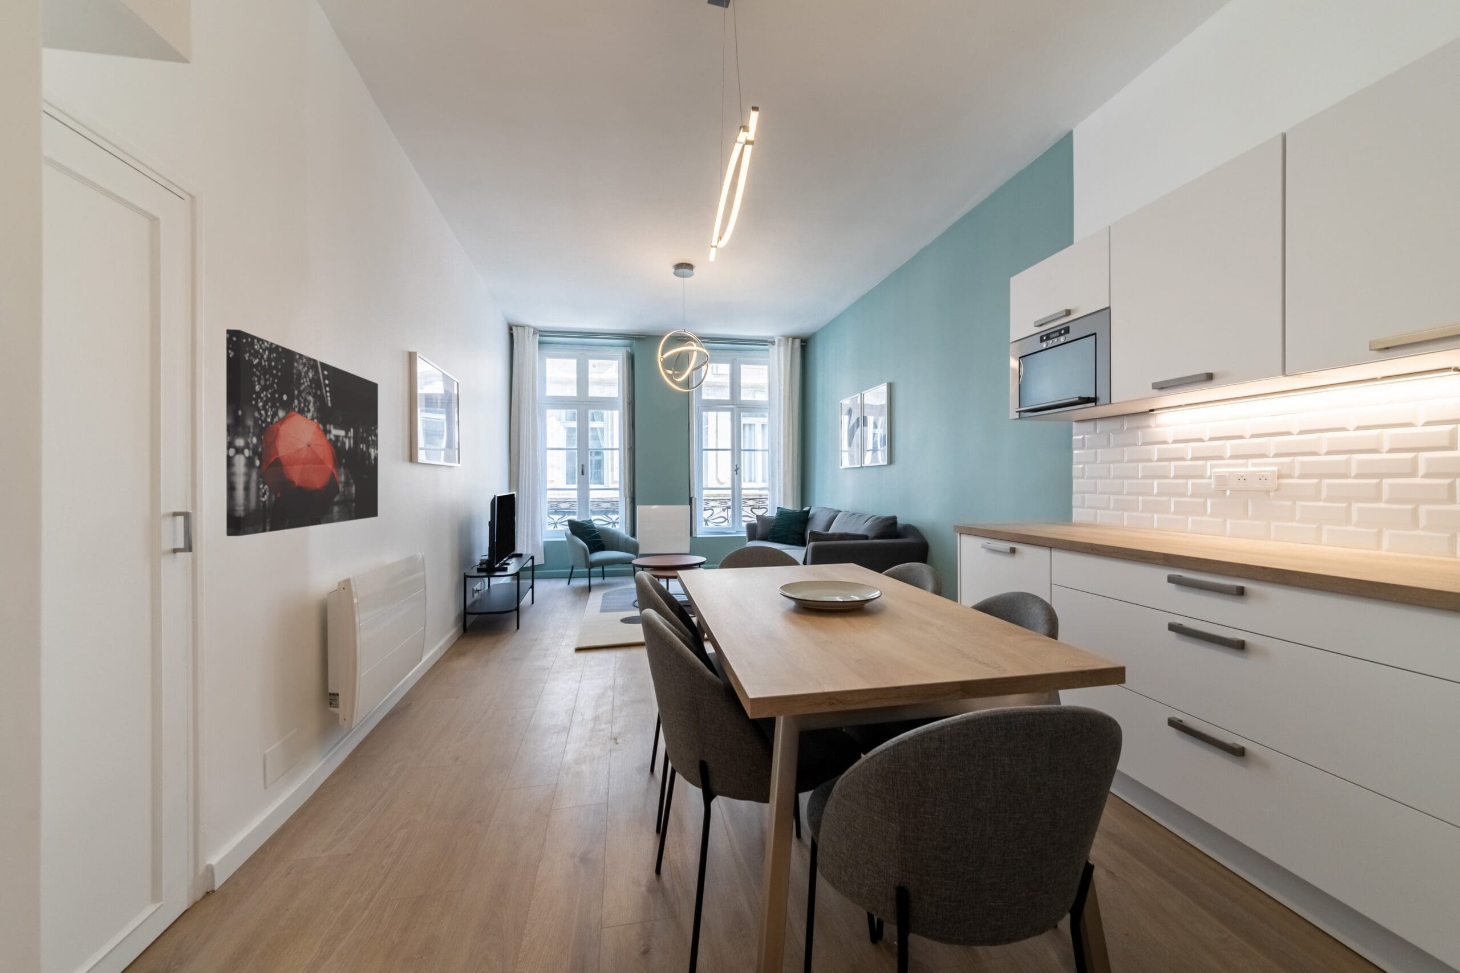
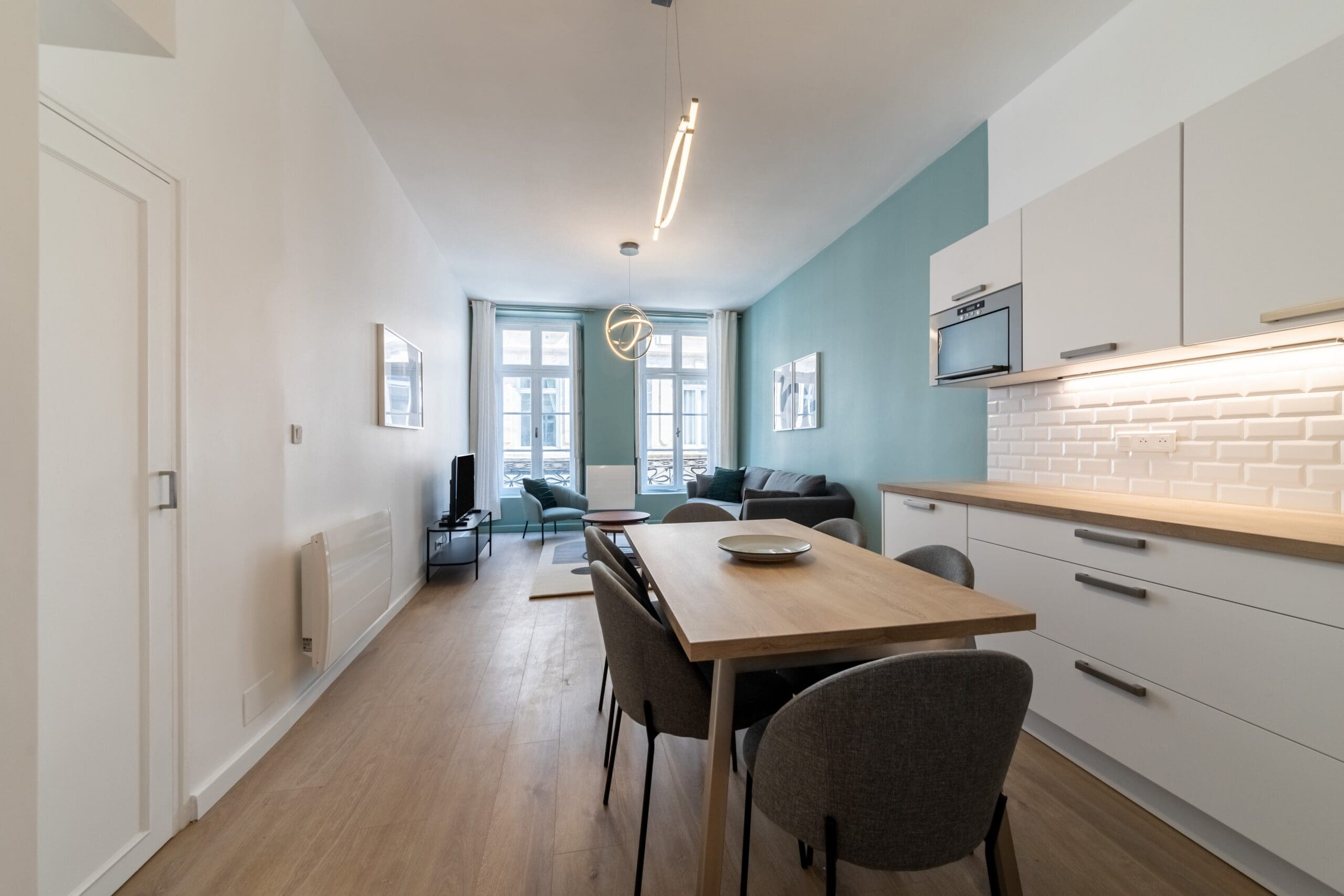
- wall art (318, 443)
